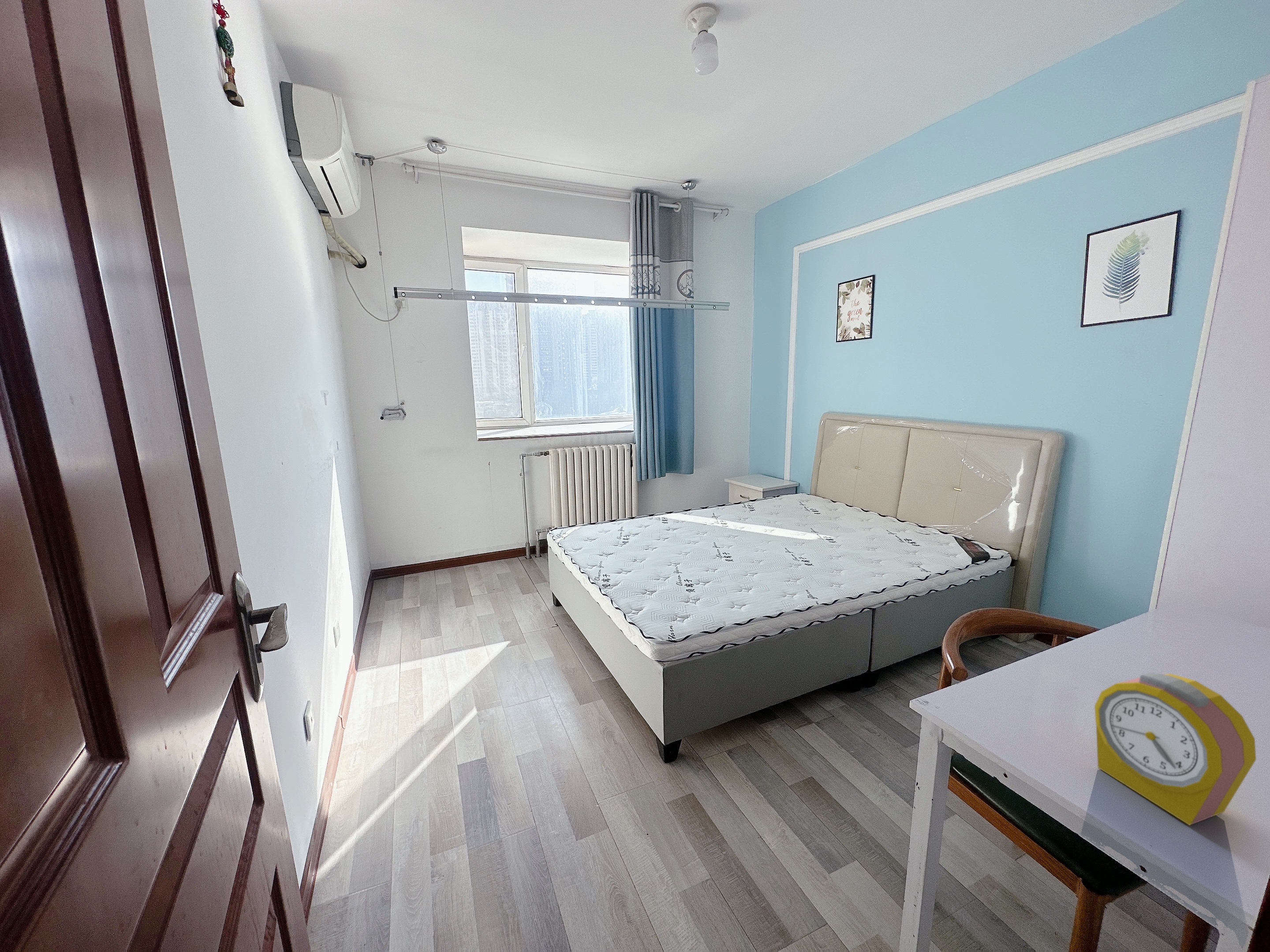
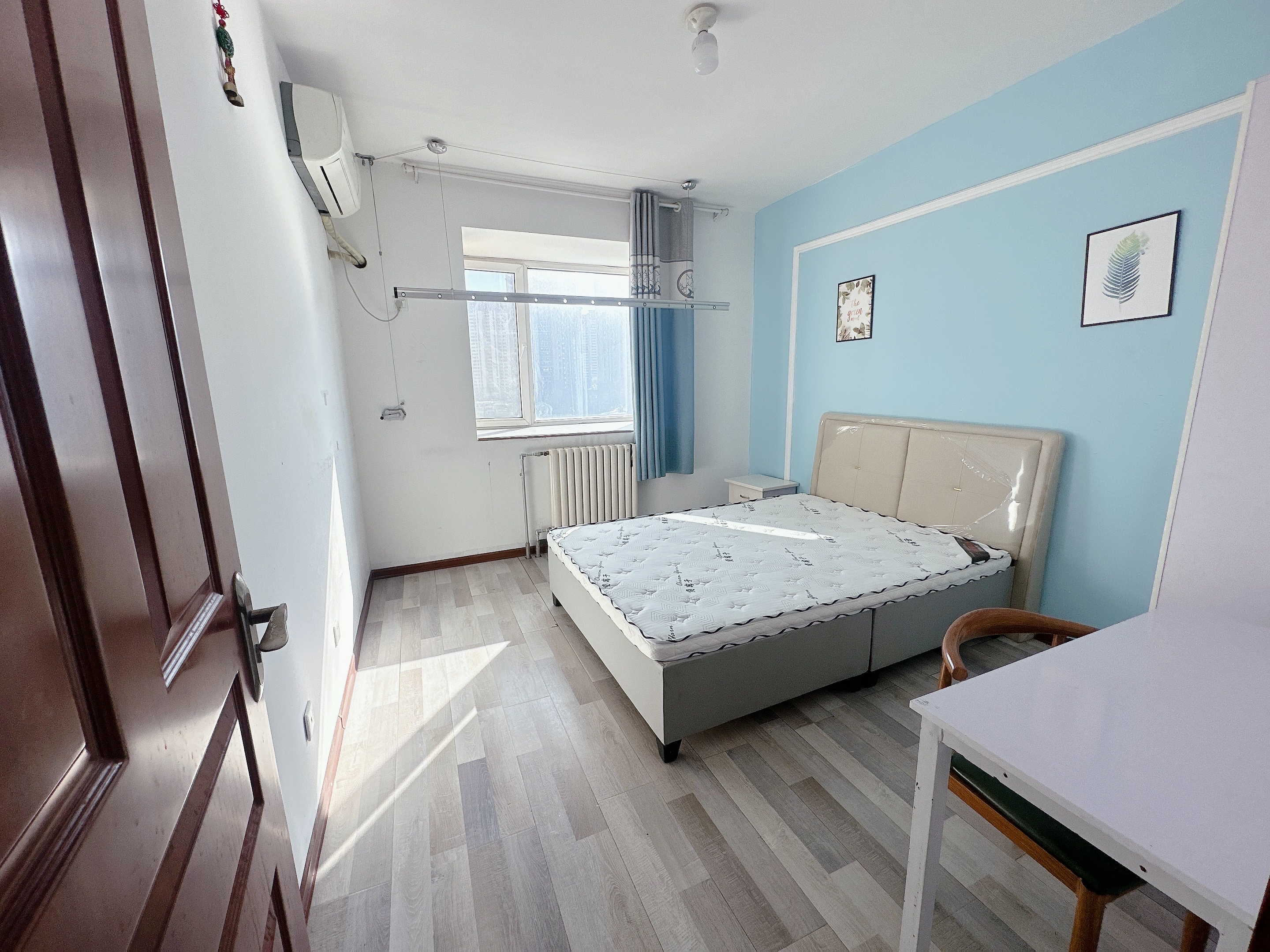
- alarm clock (1166, 736)
